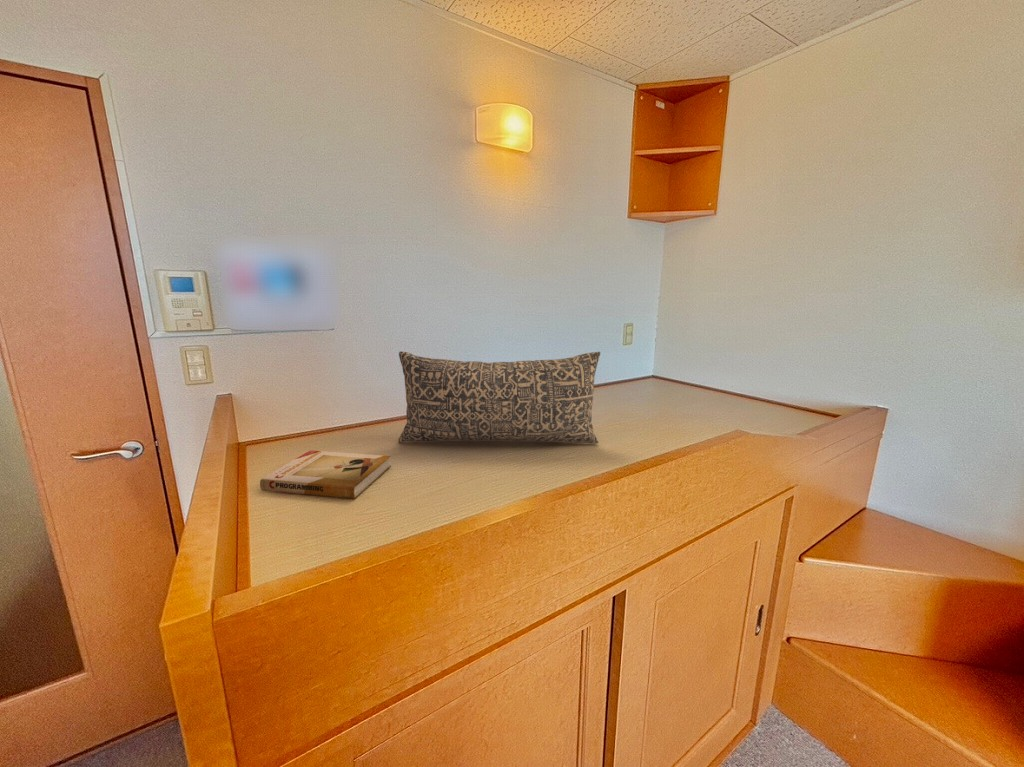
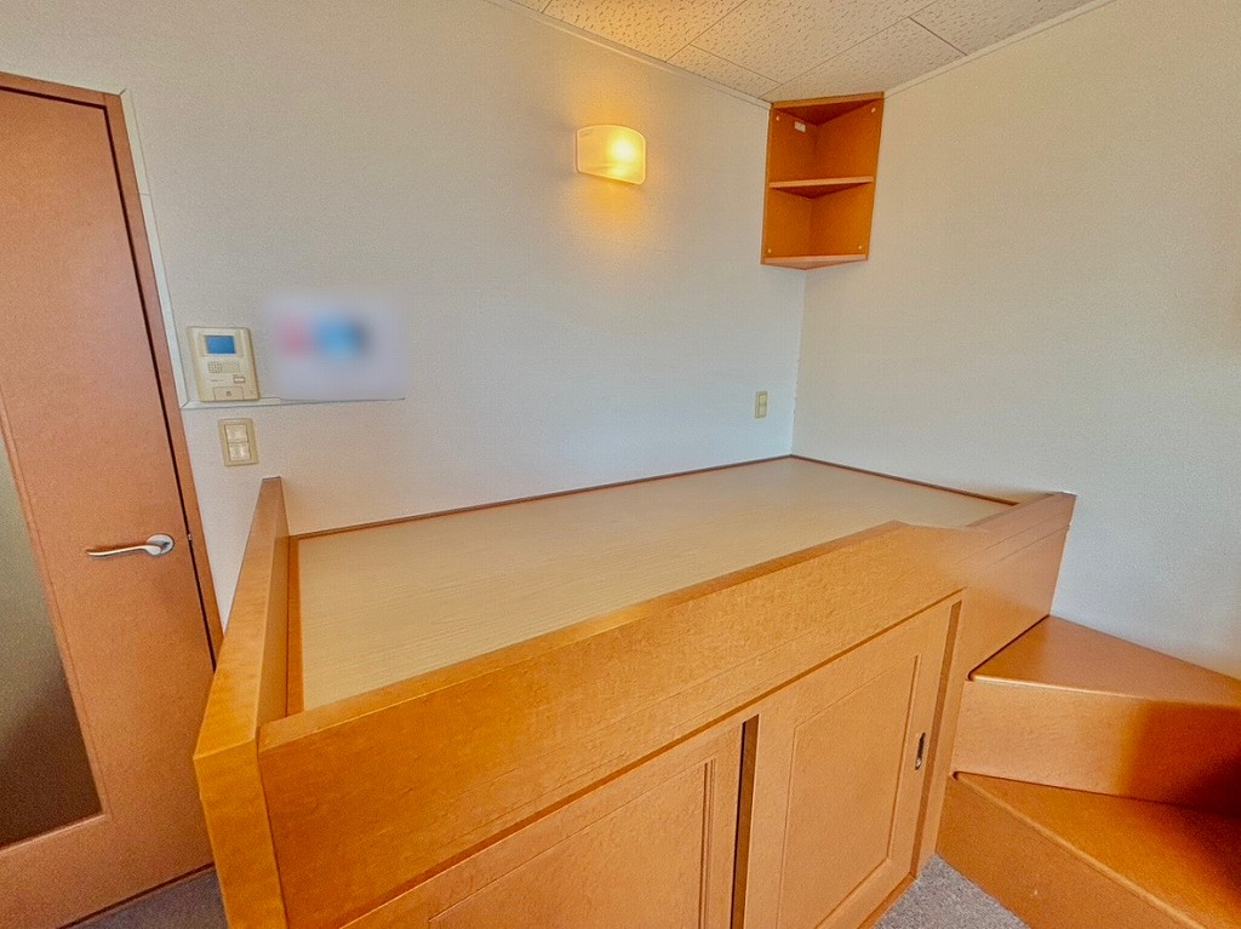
- book (329, 472)
- pillow (498, 398)
